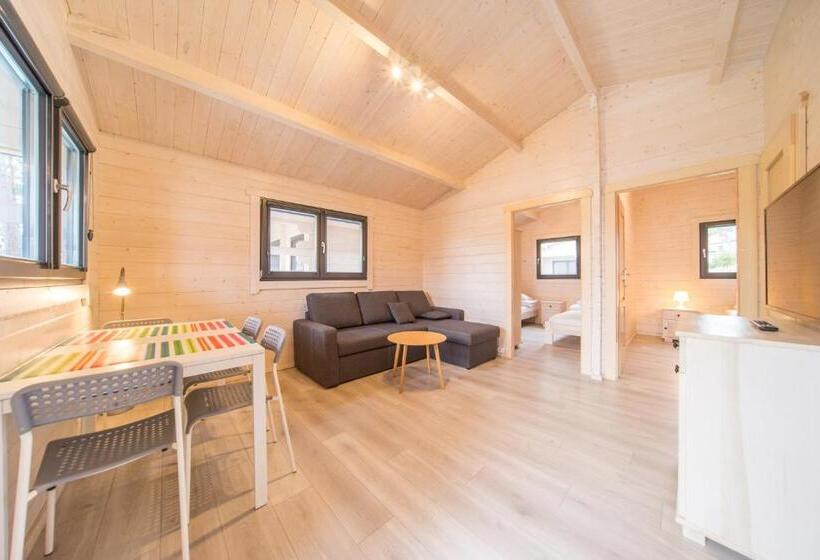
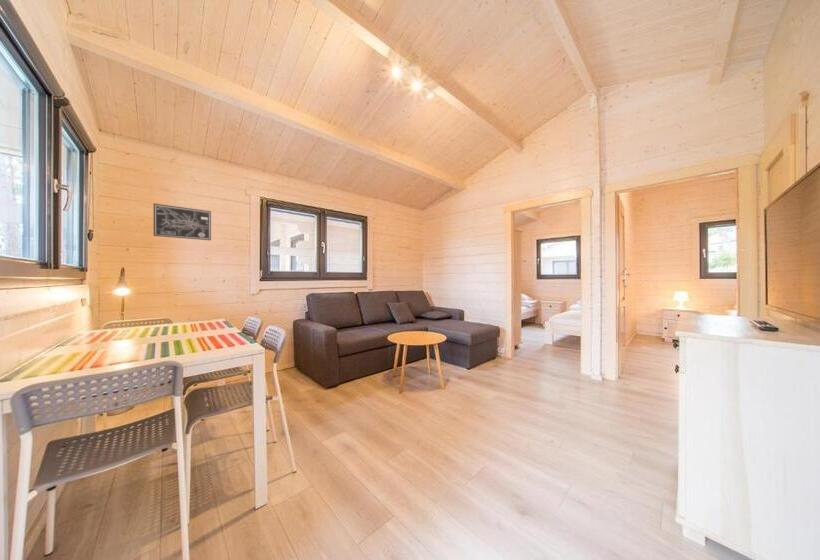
+ wall art (183, 222)
